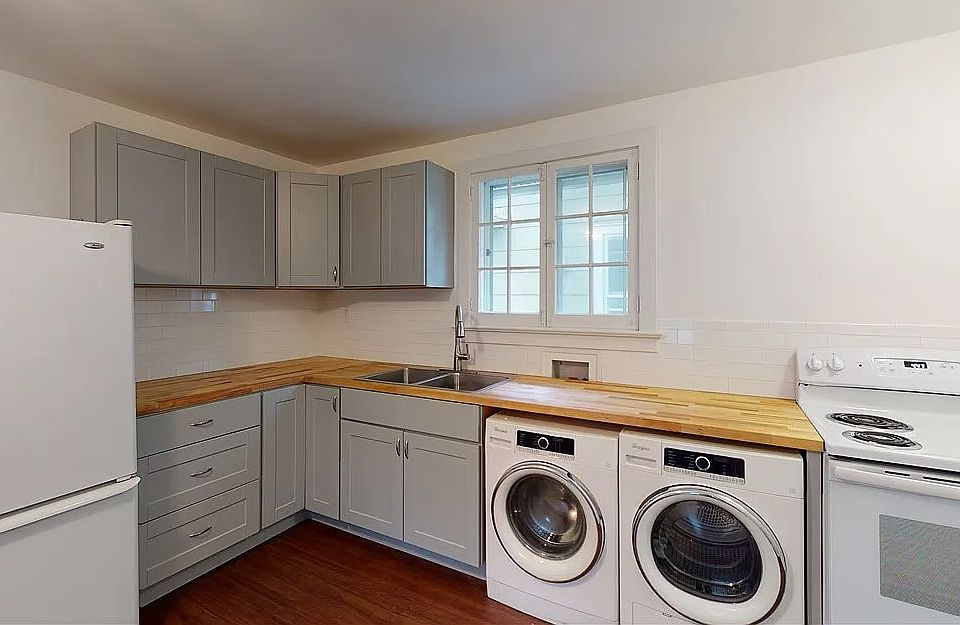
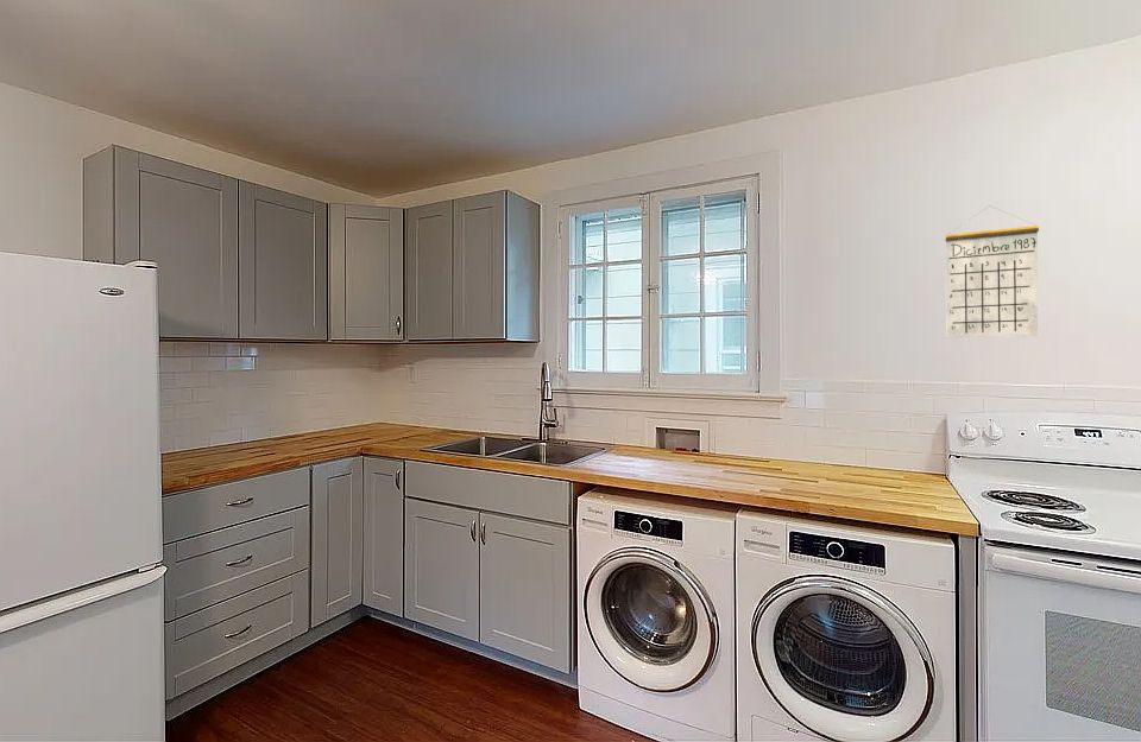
+ calendar (990, 271)
